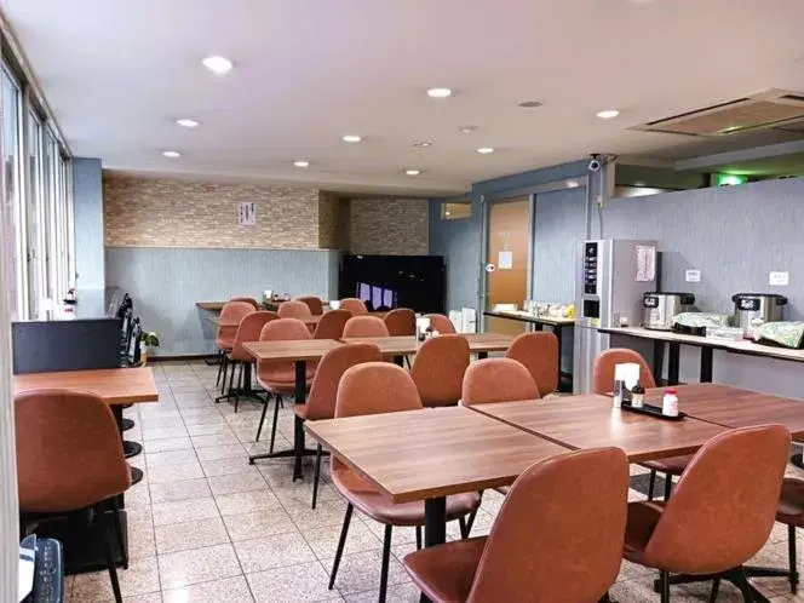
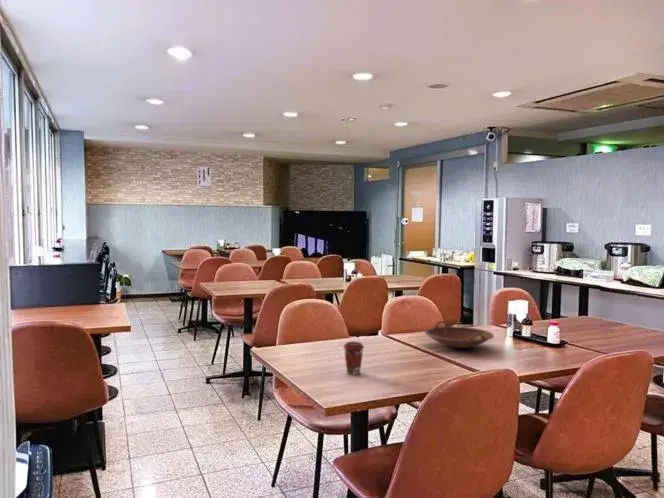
+ bowl (458, 336)
+ coffee cup (353, 358)
